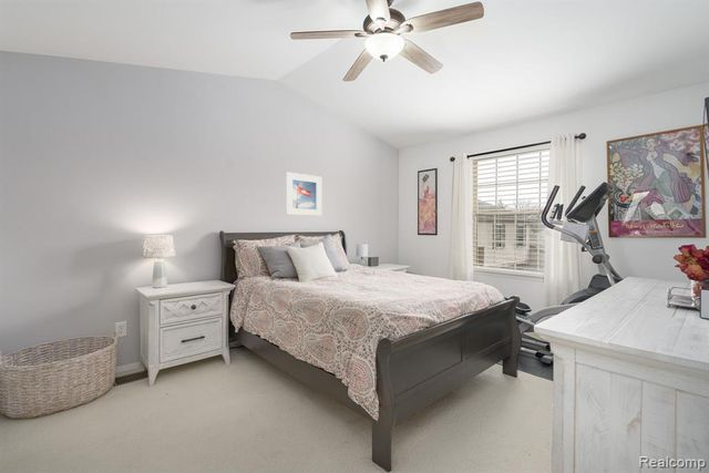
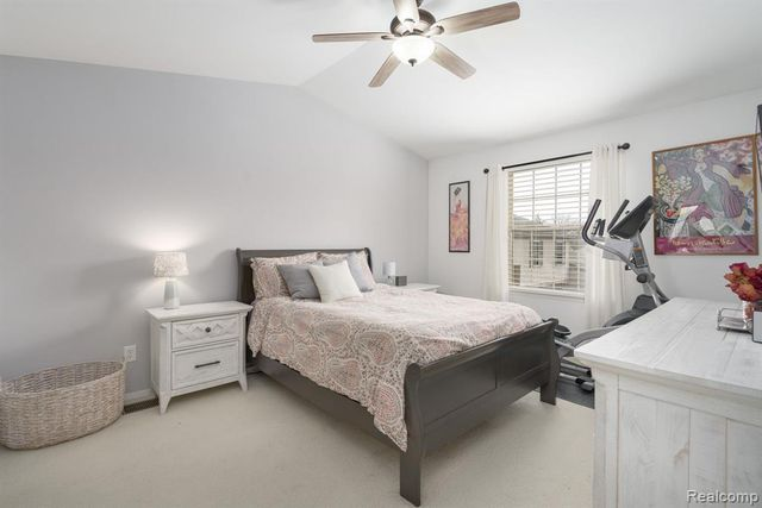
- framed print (304, 195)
